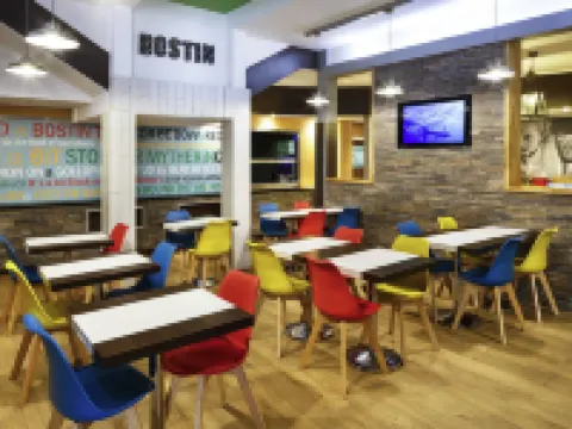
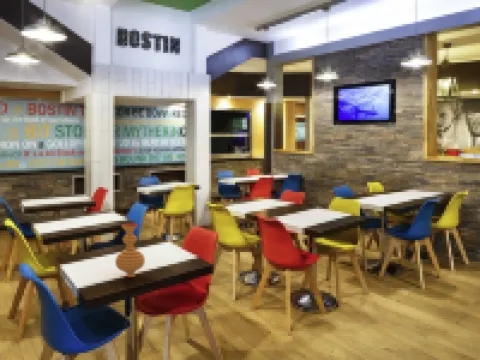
+ vase (130, 250)
